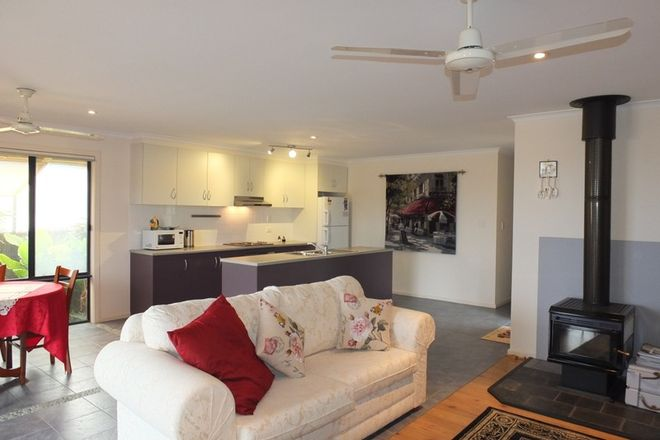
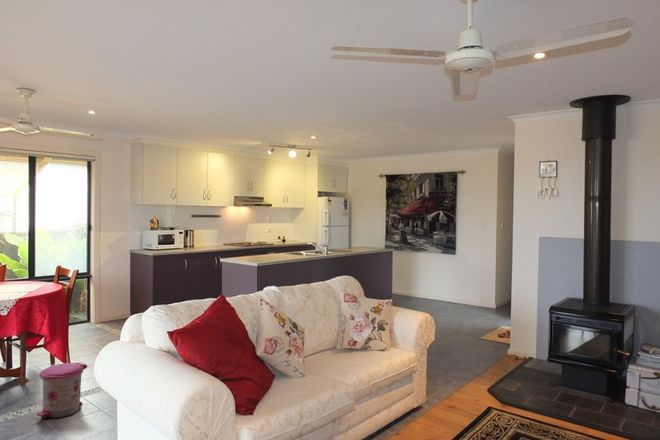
+ trash can (62, 389)
